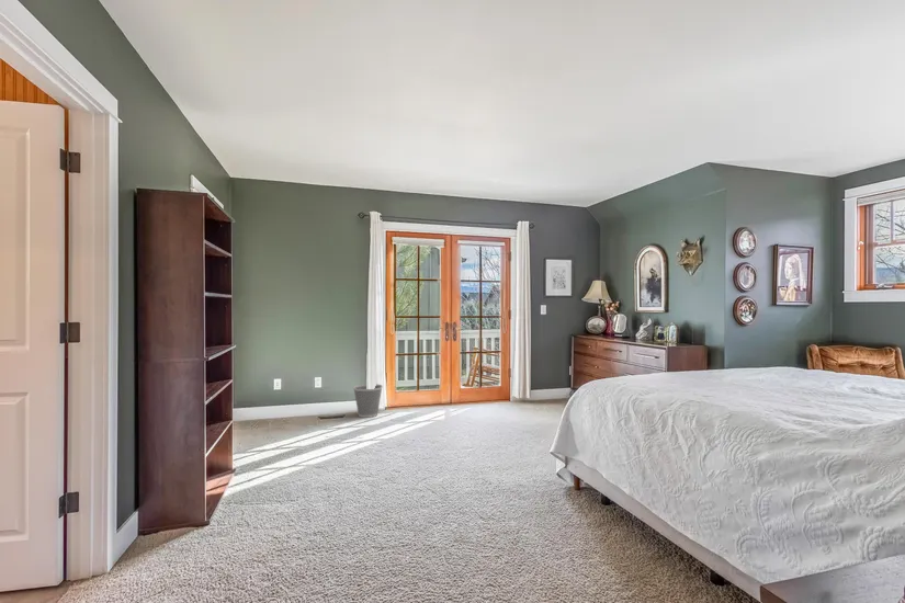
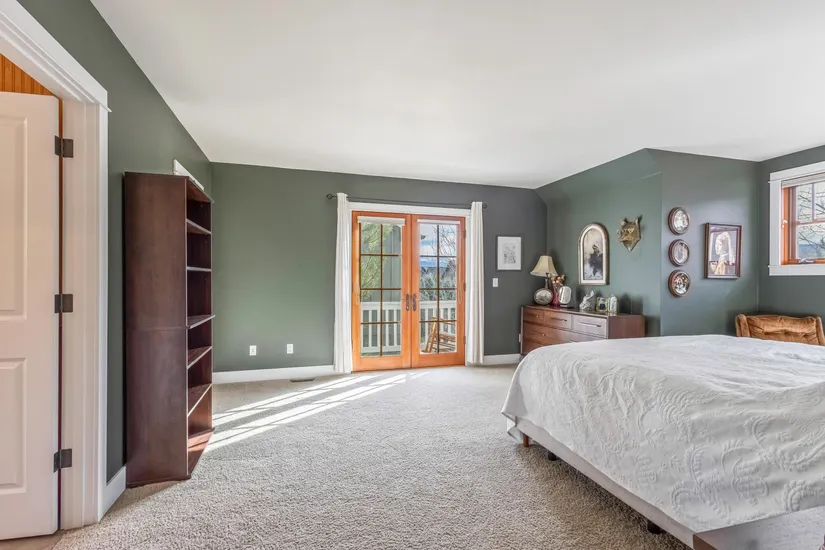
- wastebasket (367, 400)
